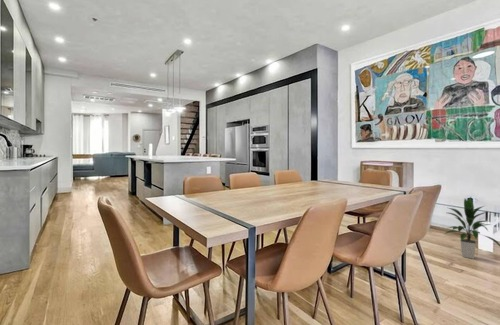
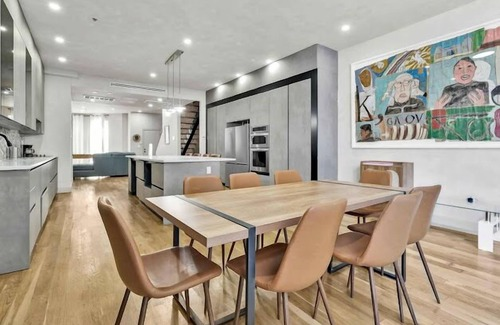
- indoor plant (469, 229)
